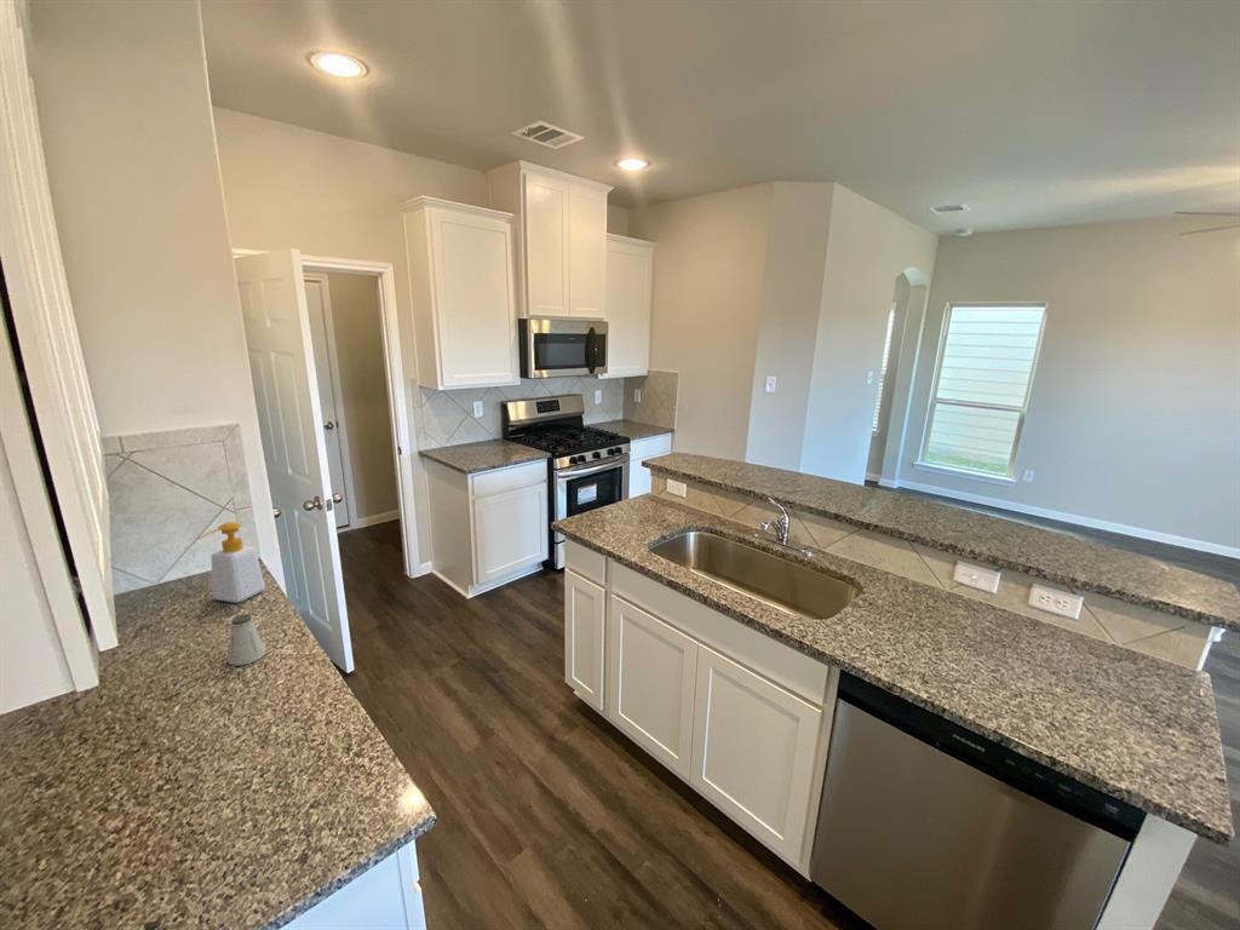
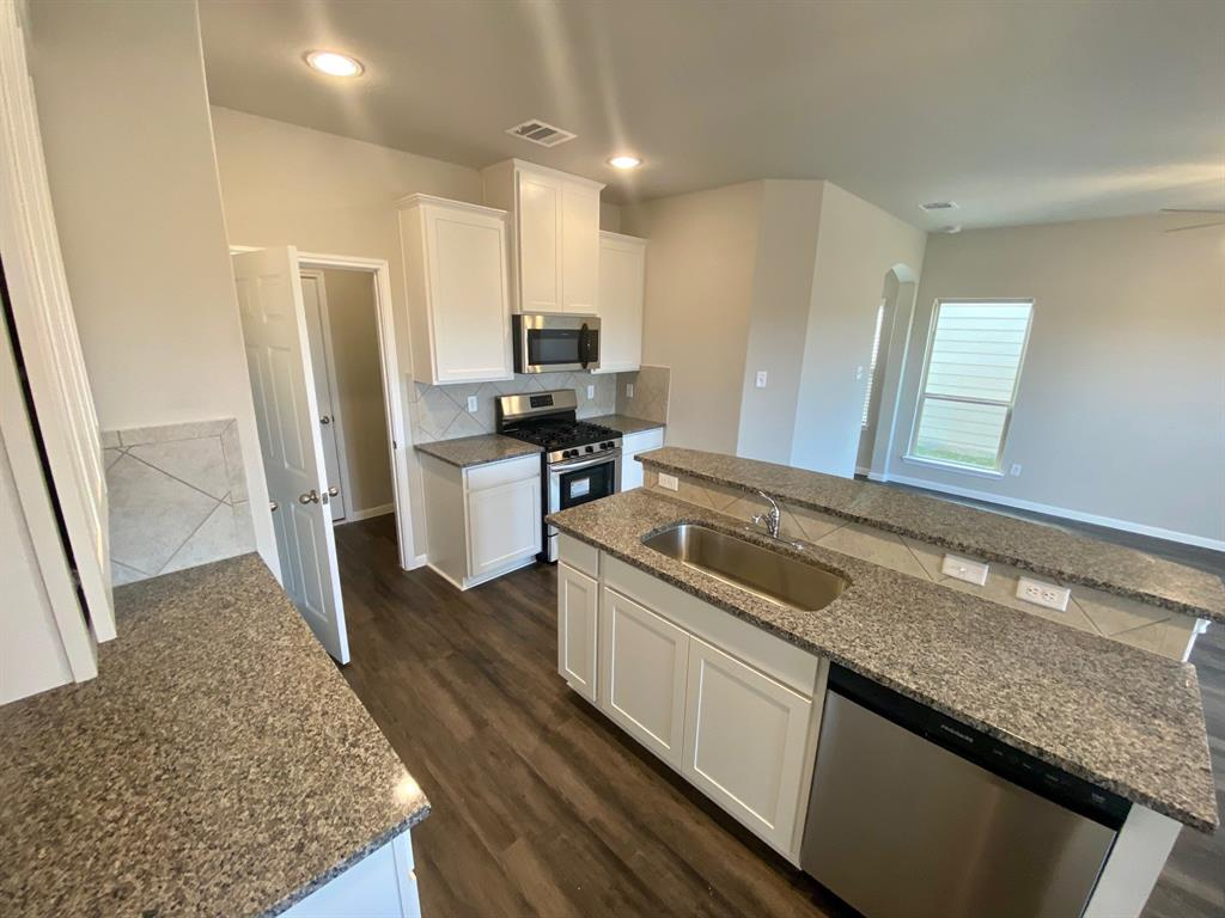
- soap bottle (226, 562)
- saltshaker (243, 637)
